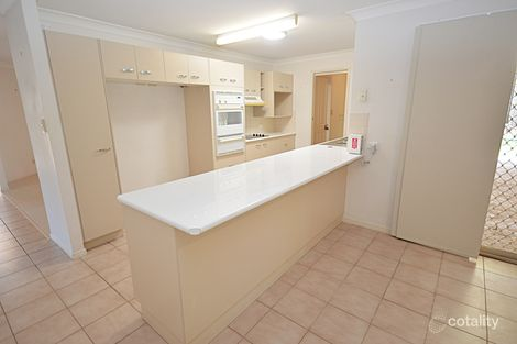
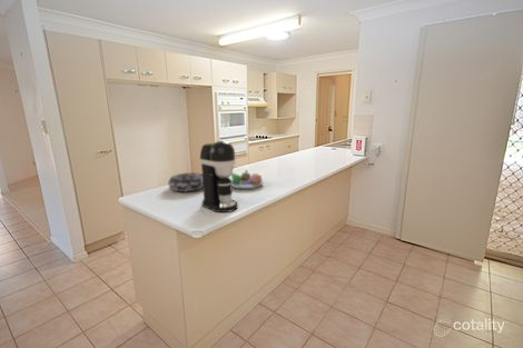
+ fruit bowl (245, 178)
+ decorative bowl (188, 181)
+ coffee maker (218, 173)
